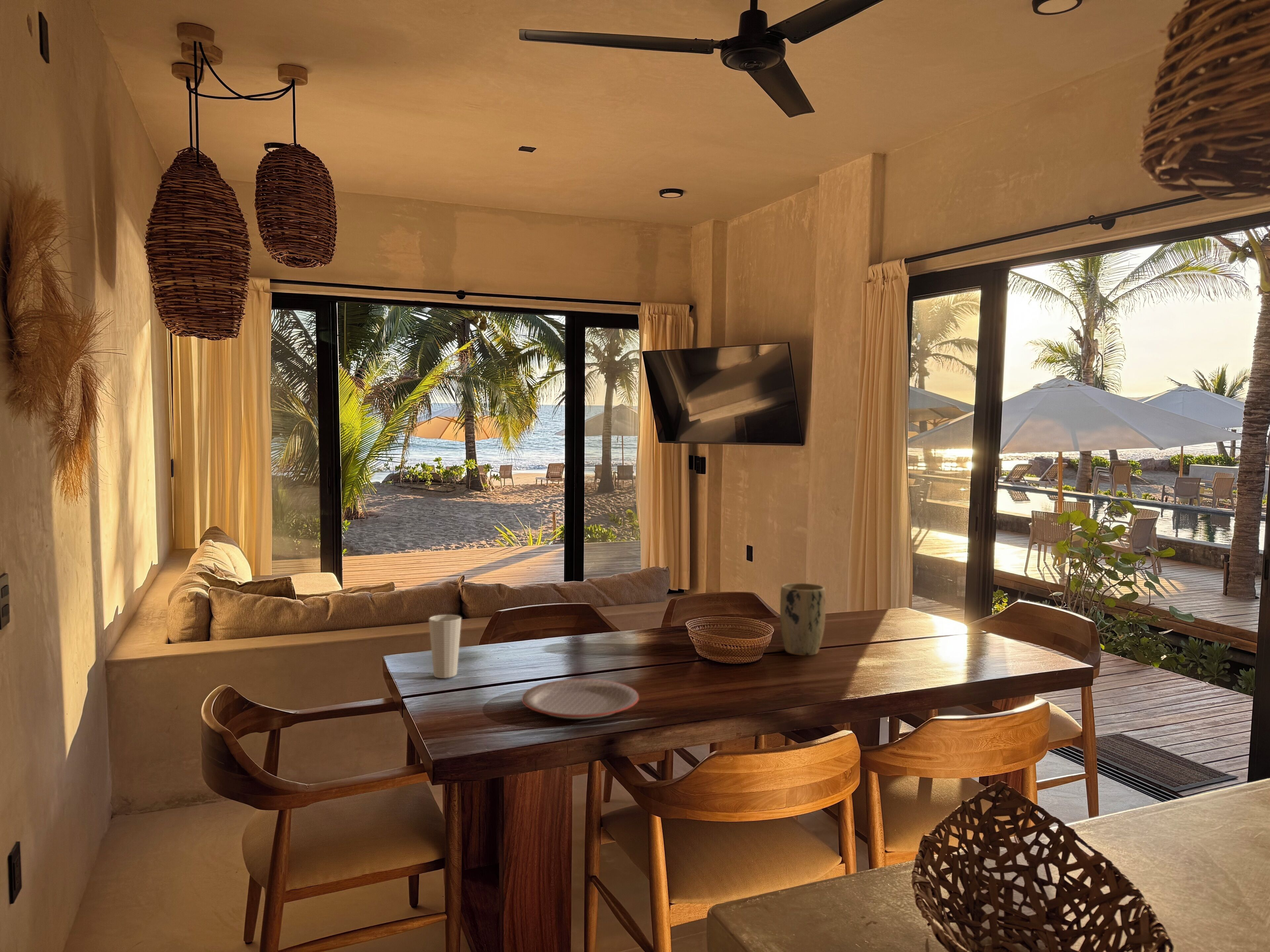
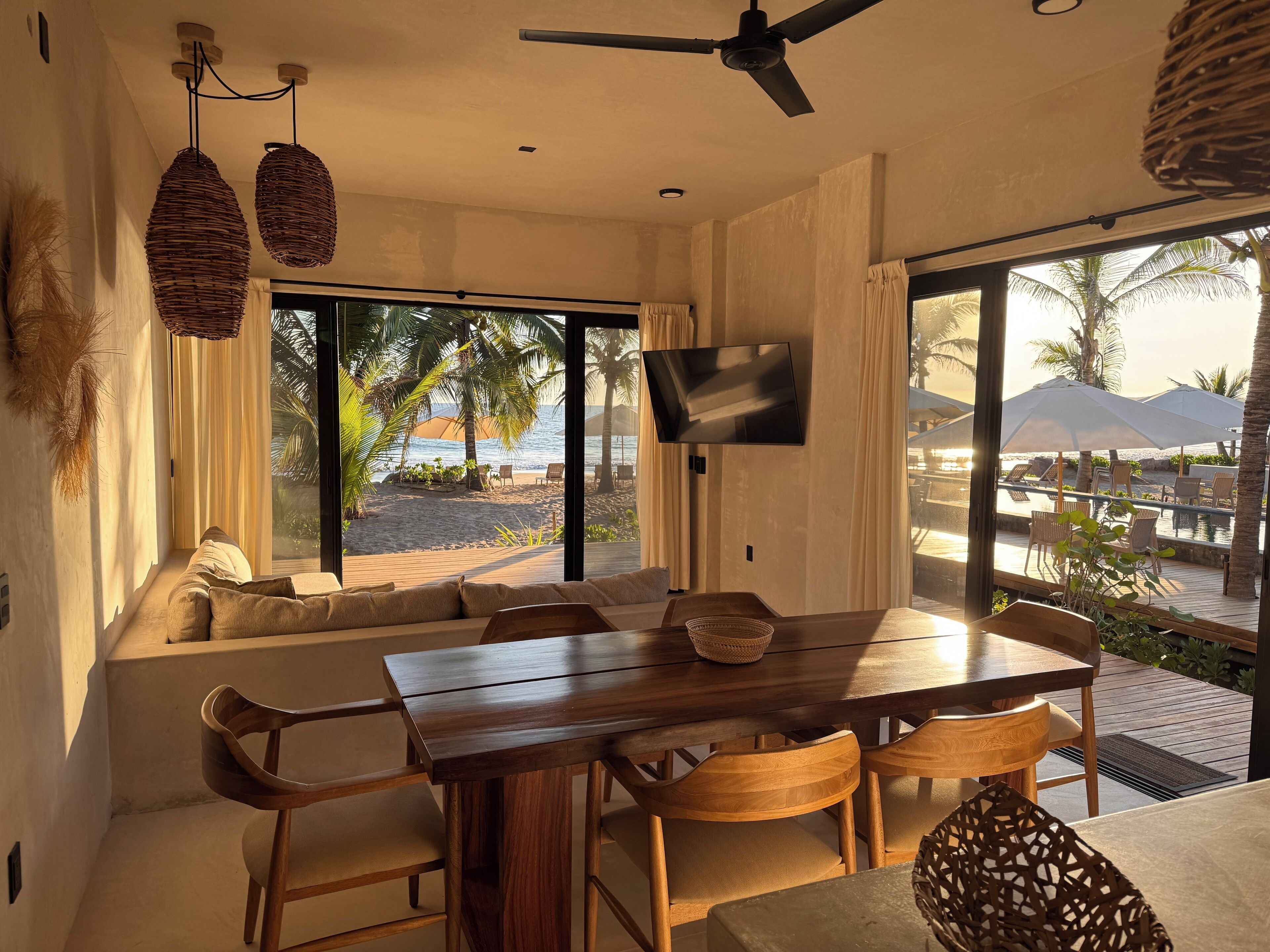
- plant pot (802, 619)
- plate (580, 700)
- cup (445, 646)
